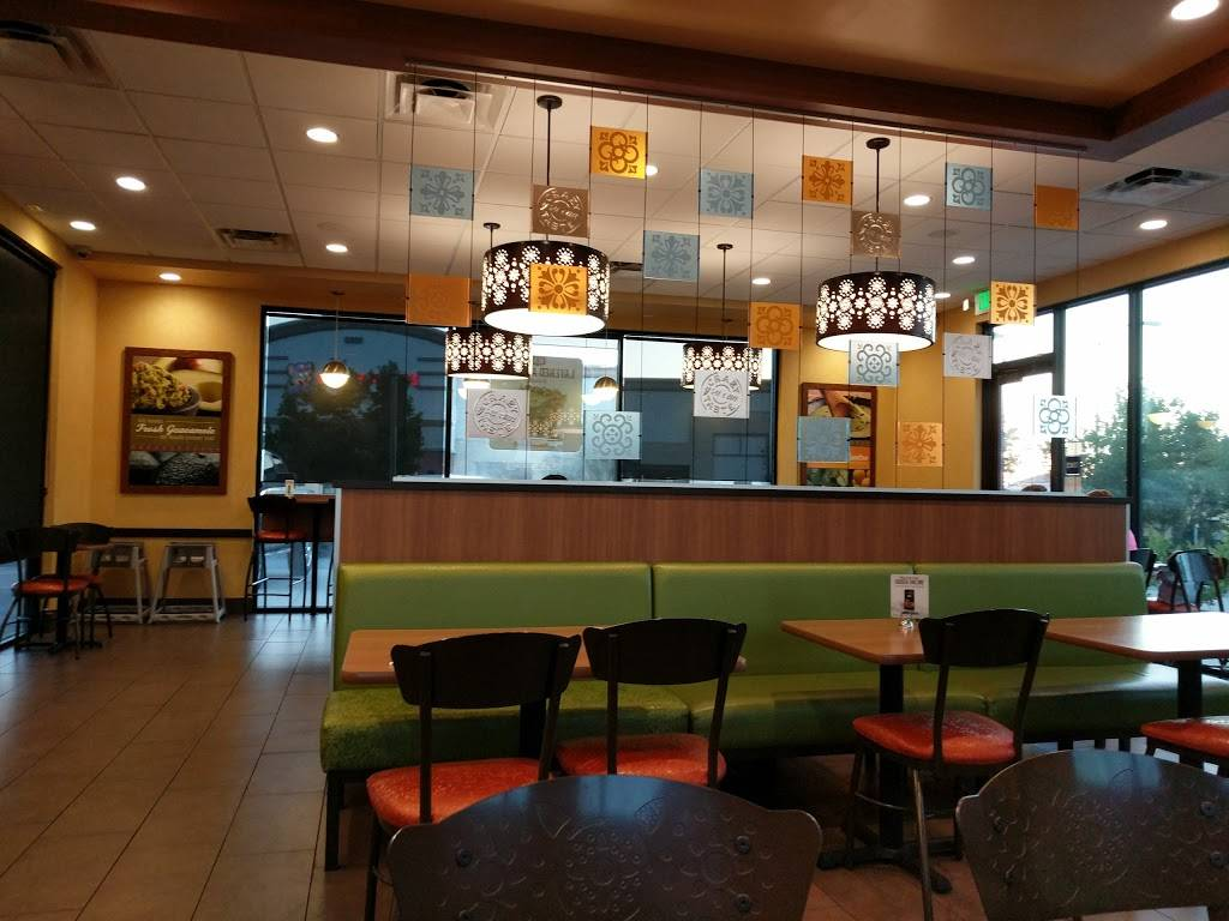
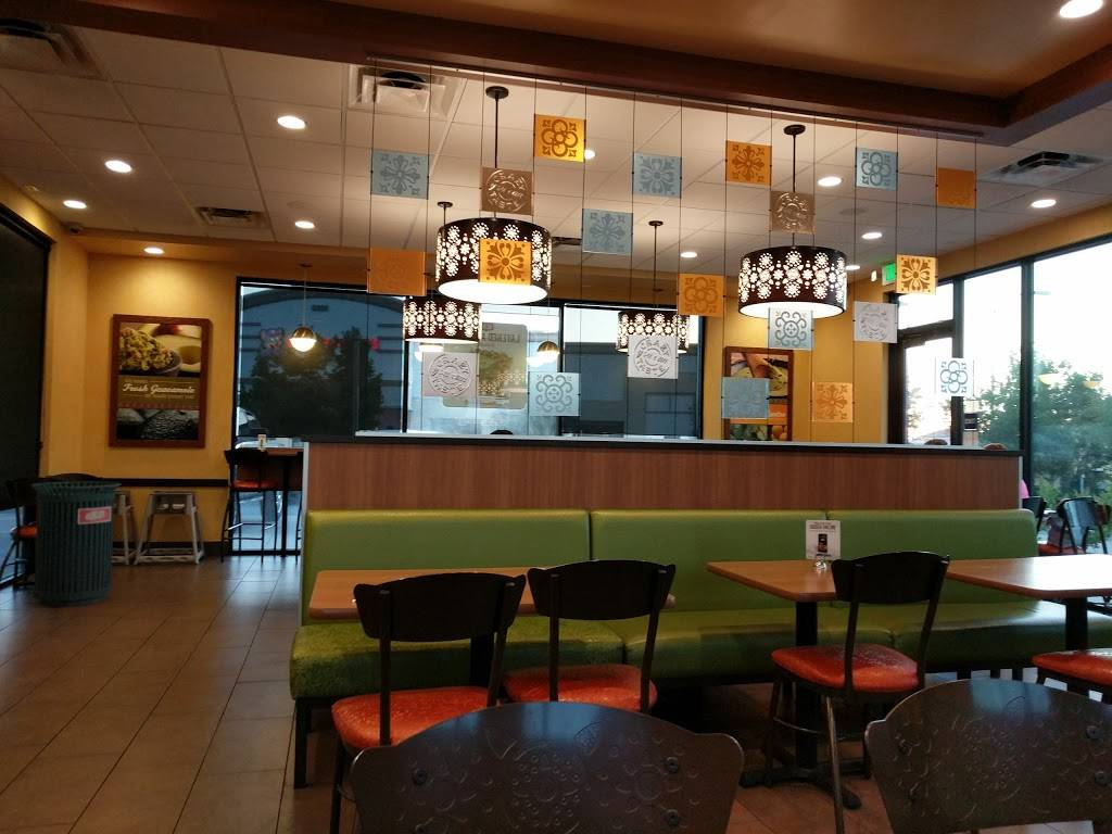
+ trash can (75, 542)
